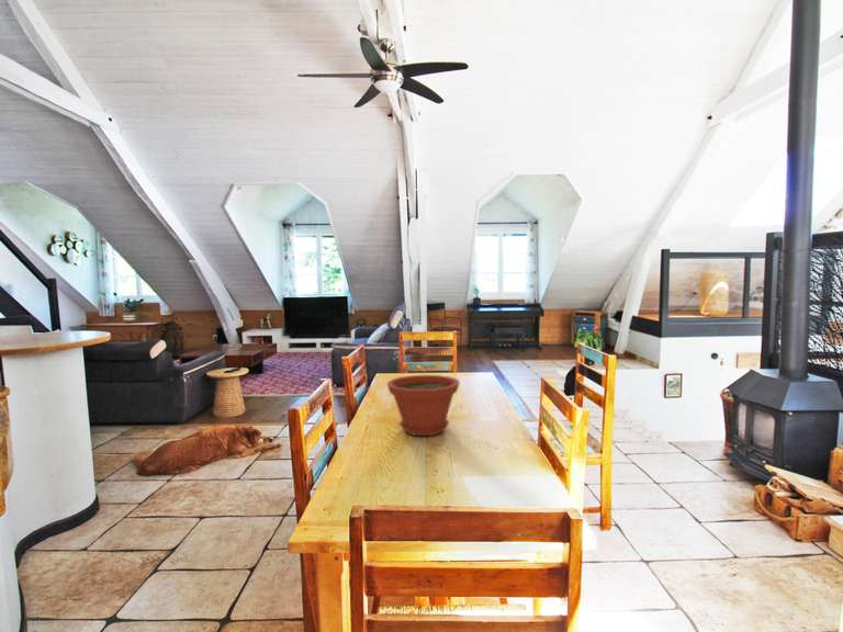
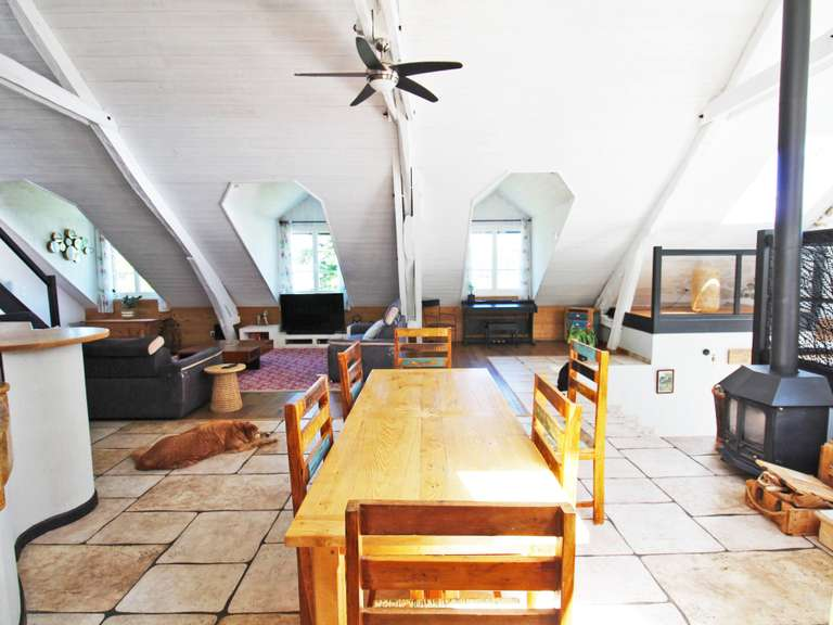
- plant pot (424, 406)
